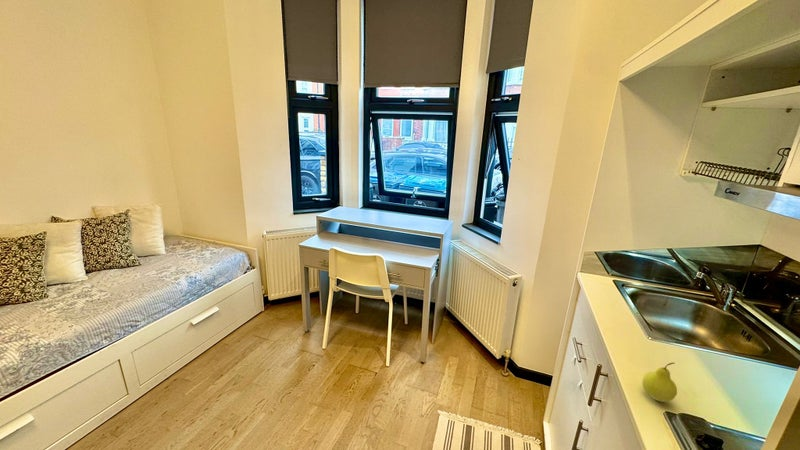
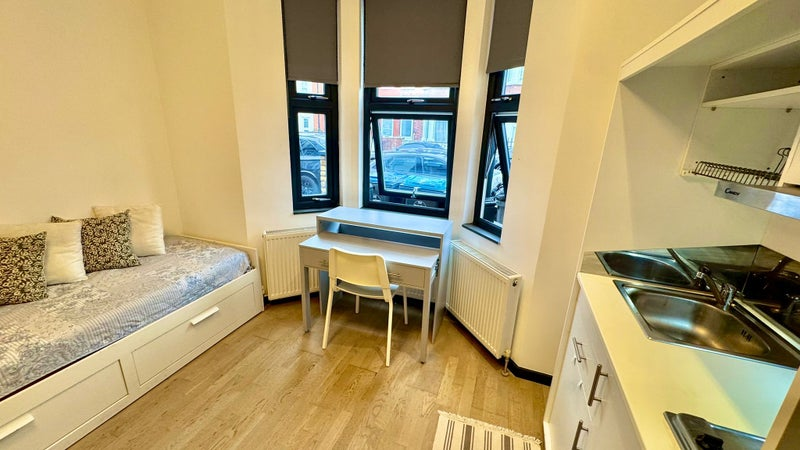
- fruit (661, 378)
